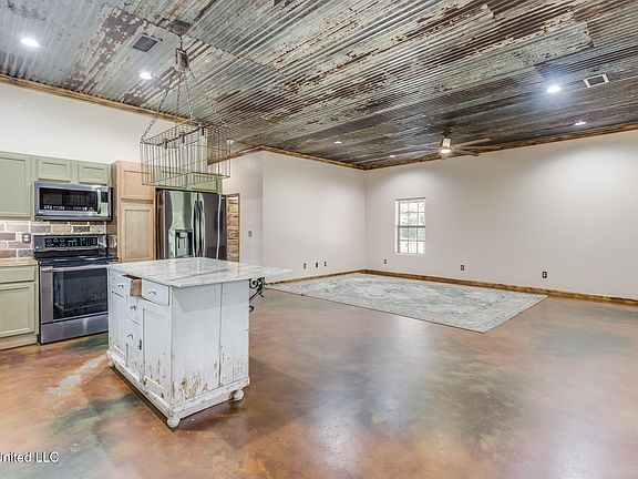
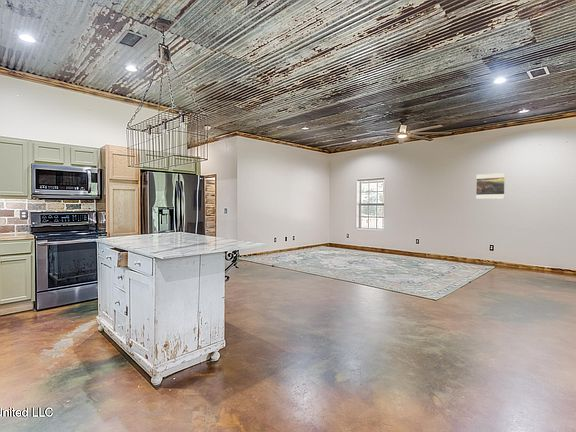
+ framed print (490, 186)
